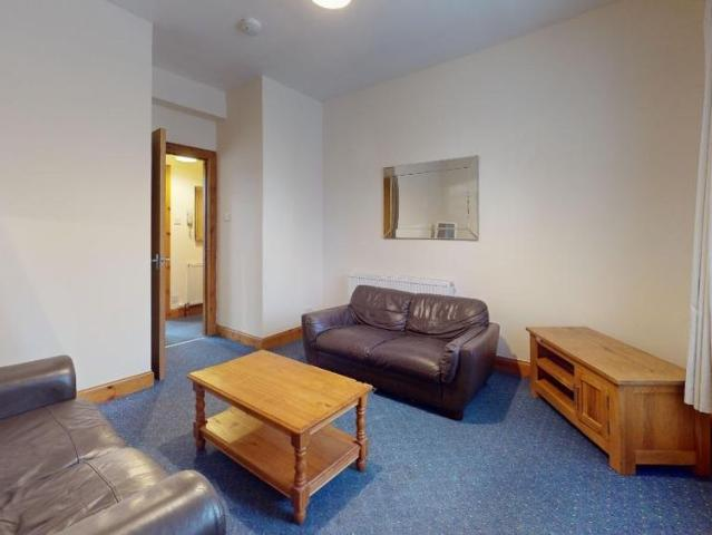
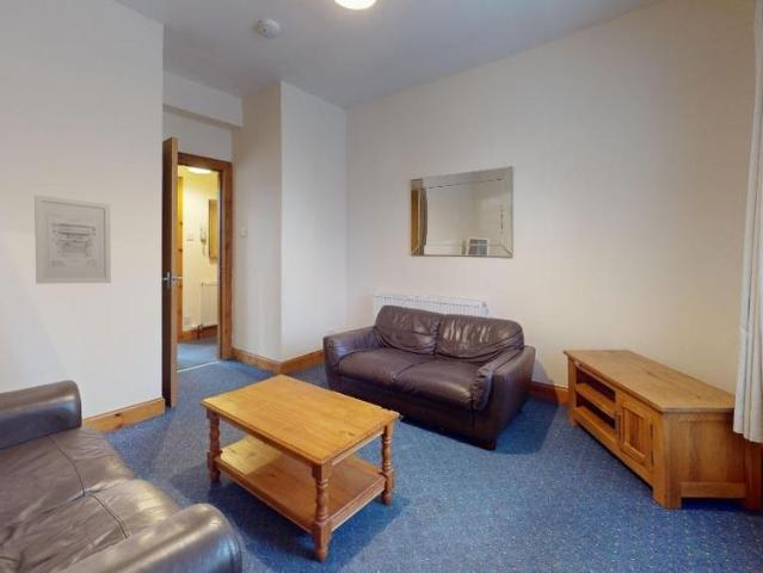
+ wall art (74, 241)
